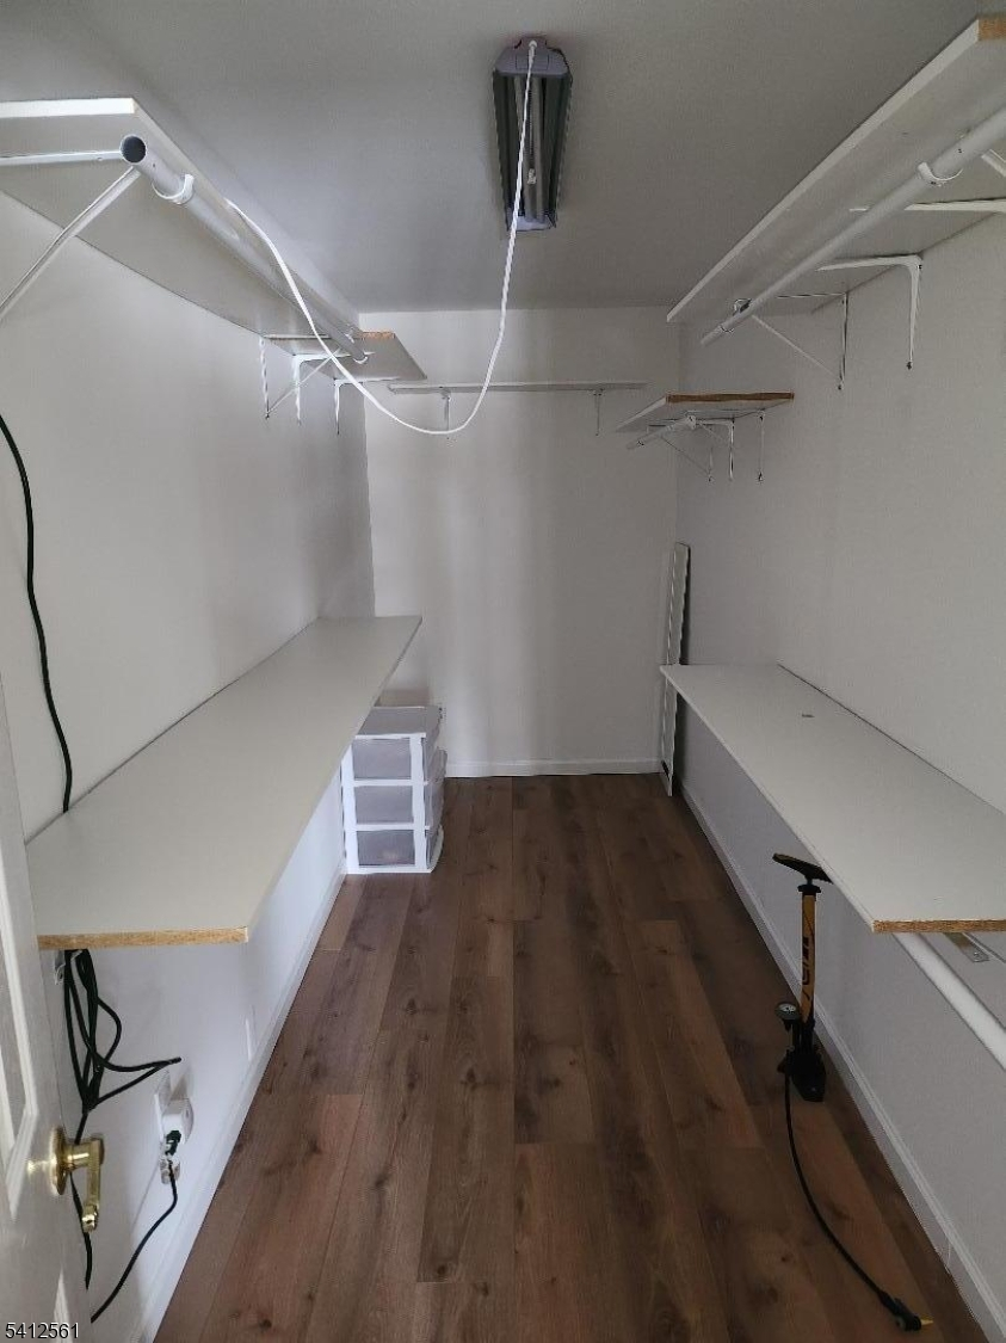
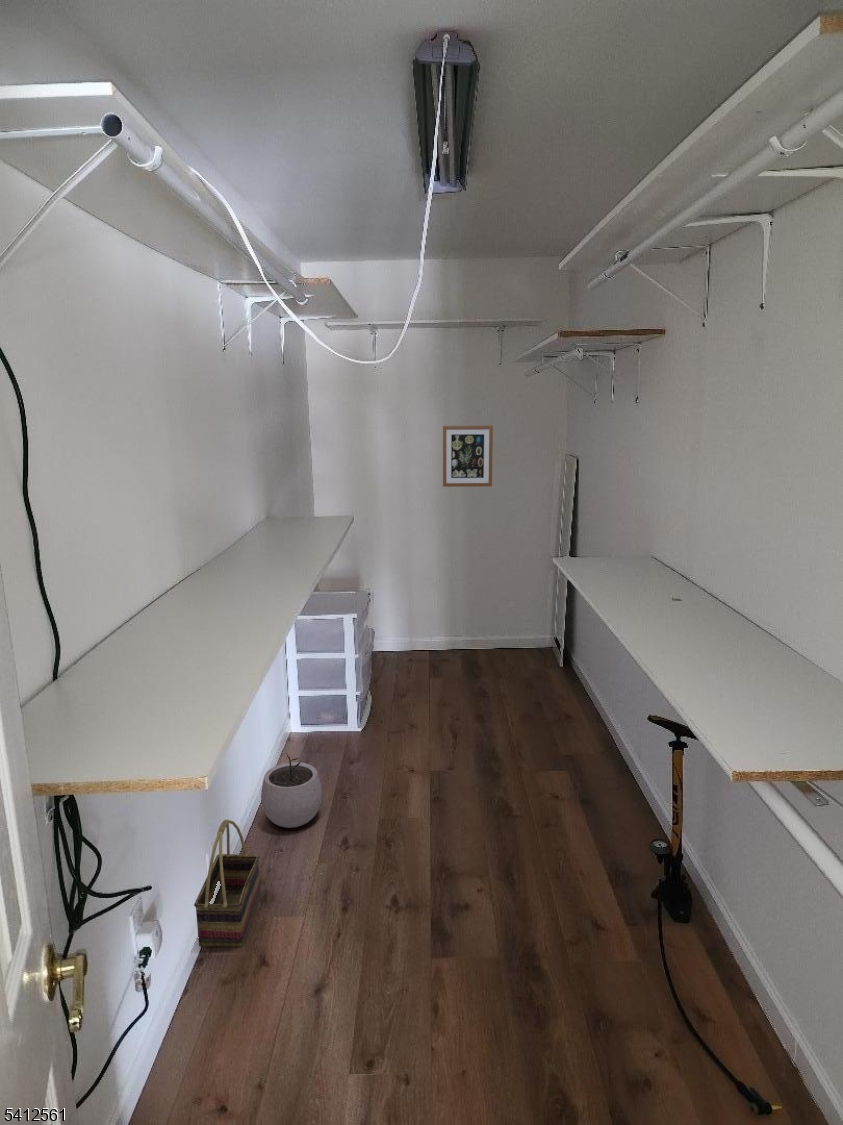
+ wall art (467, 456)
+ plant pot (291, 787)
+ basket (227, 872)
